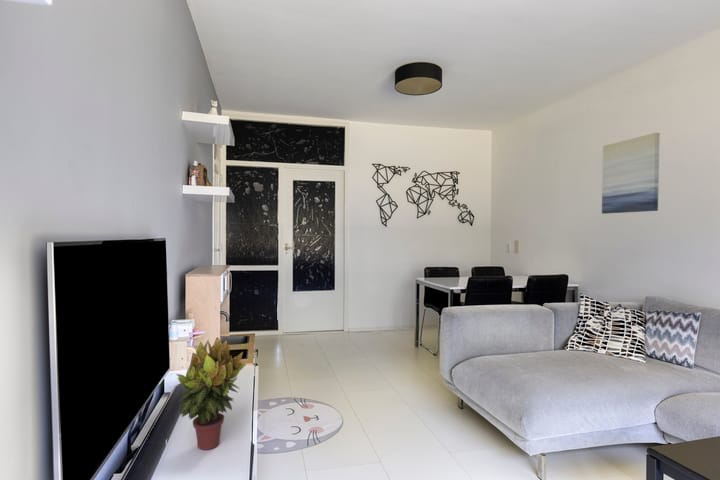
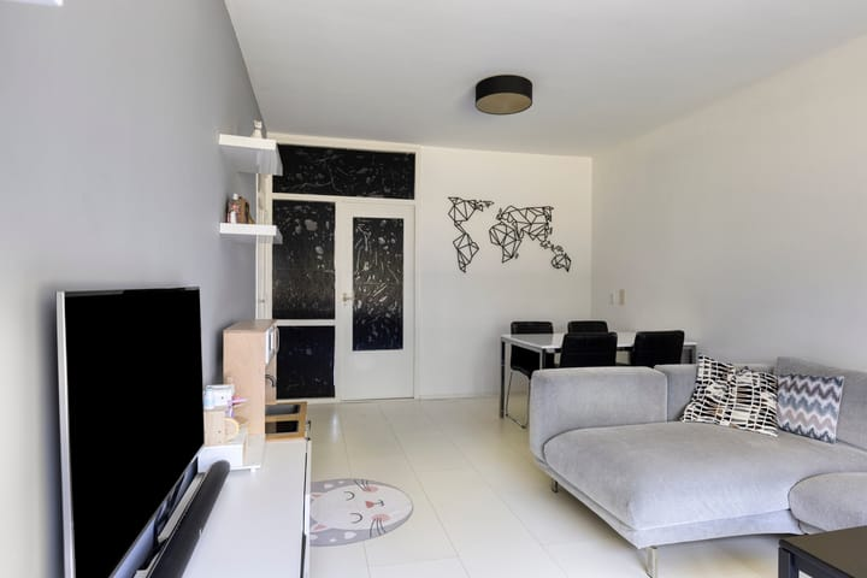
- potted plant (208, 392)
- wall art (628, 176)
